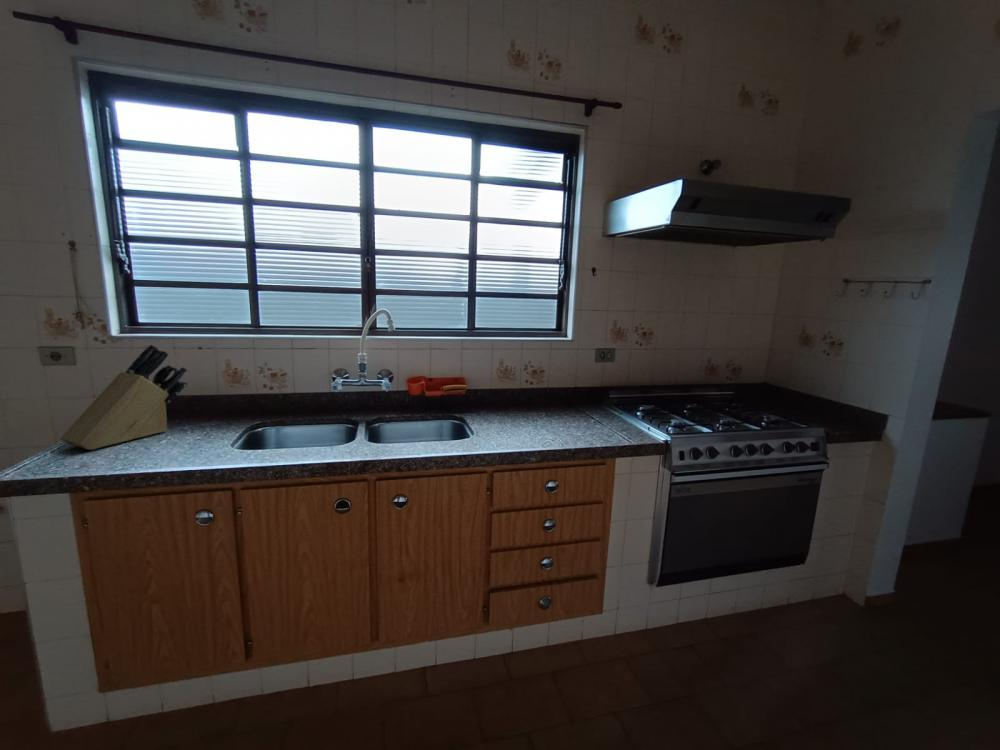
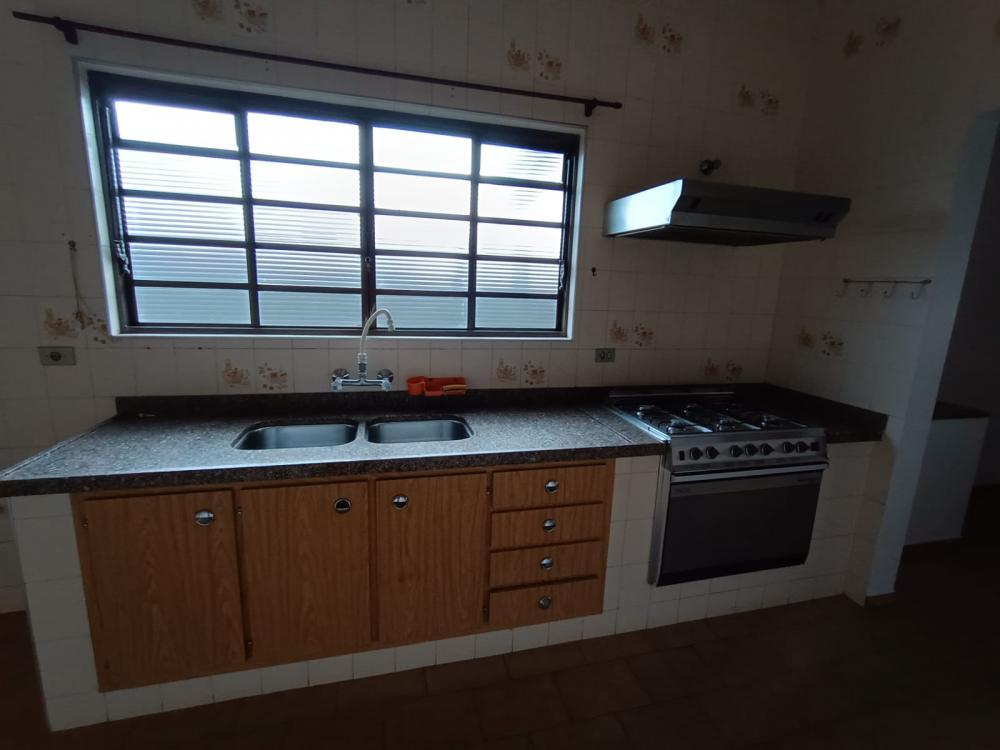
- knife block (128, 392)
